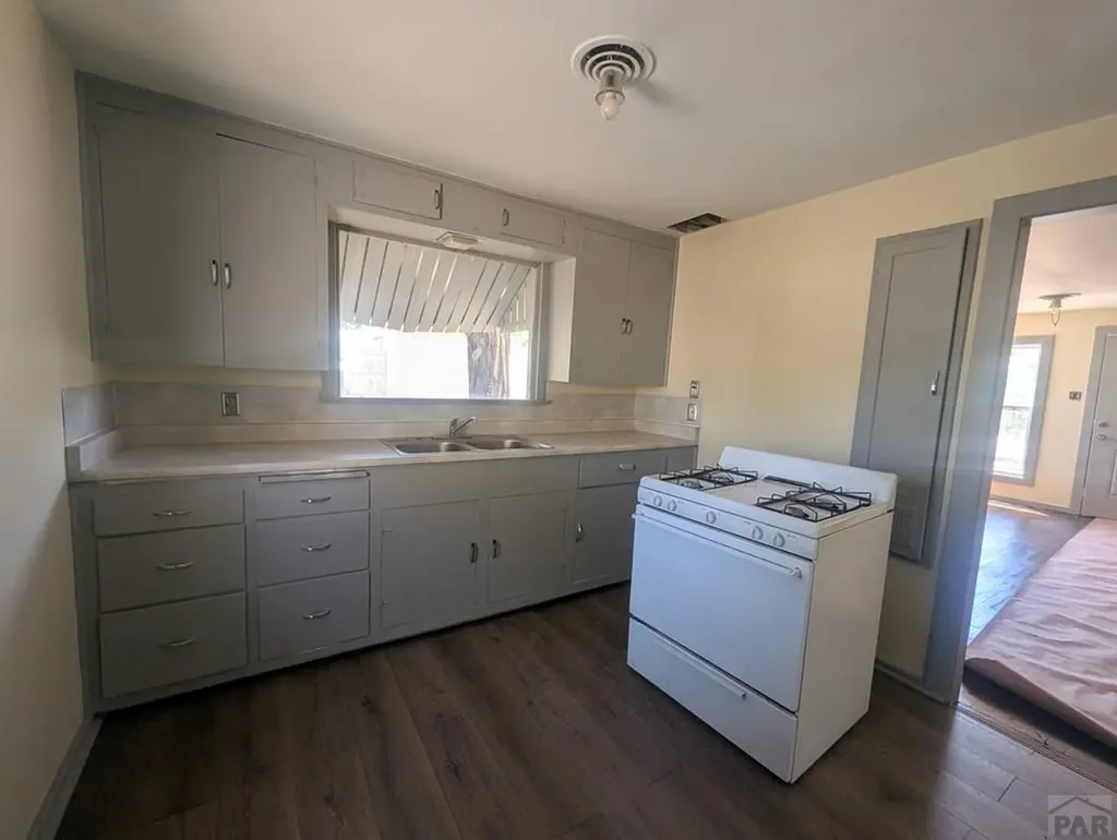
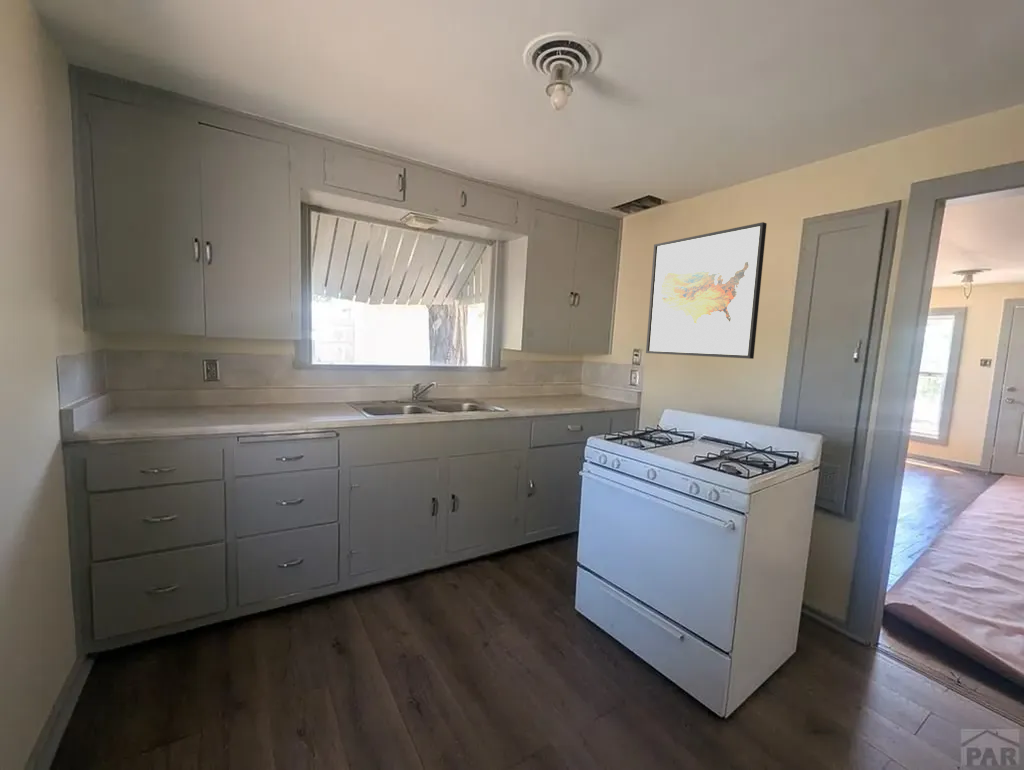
+ wall art (698, 296)
